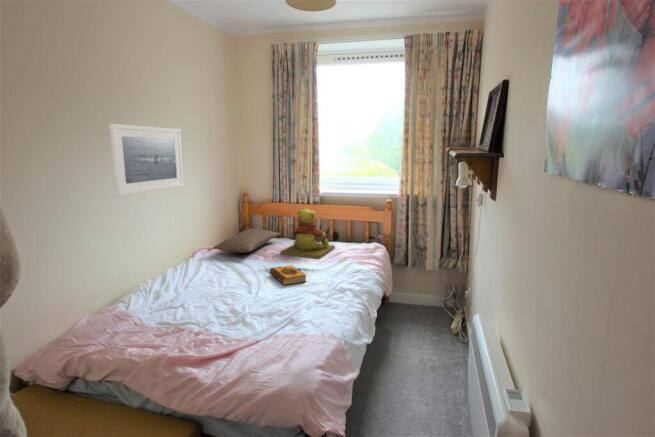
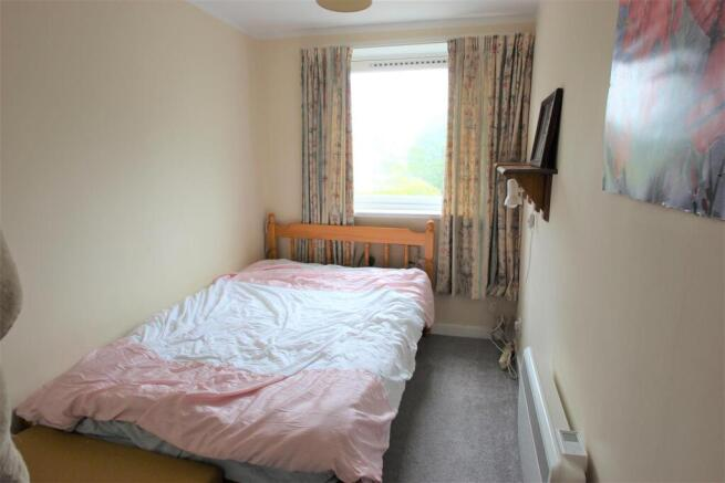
- pillow (249, 240)
- hardback book (287, 275)
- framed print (151, 159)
- teddy bear (308, 230)
